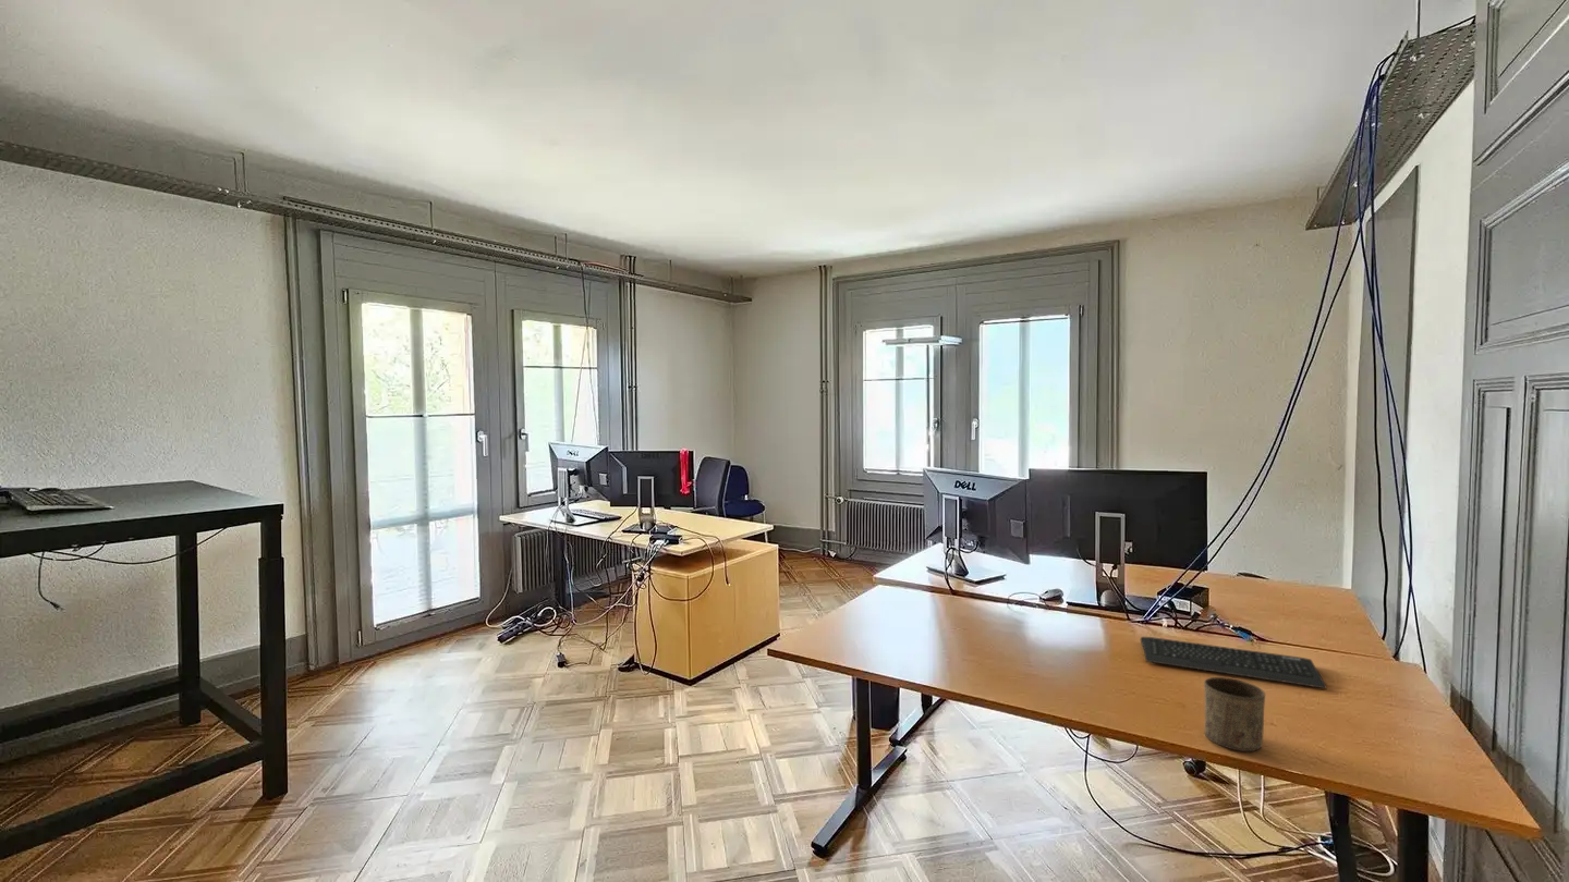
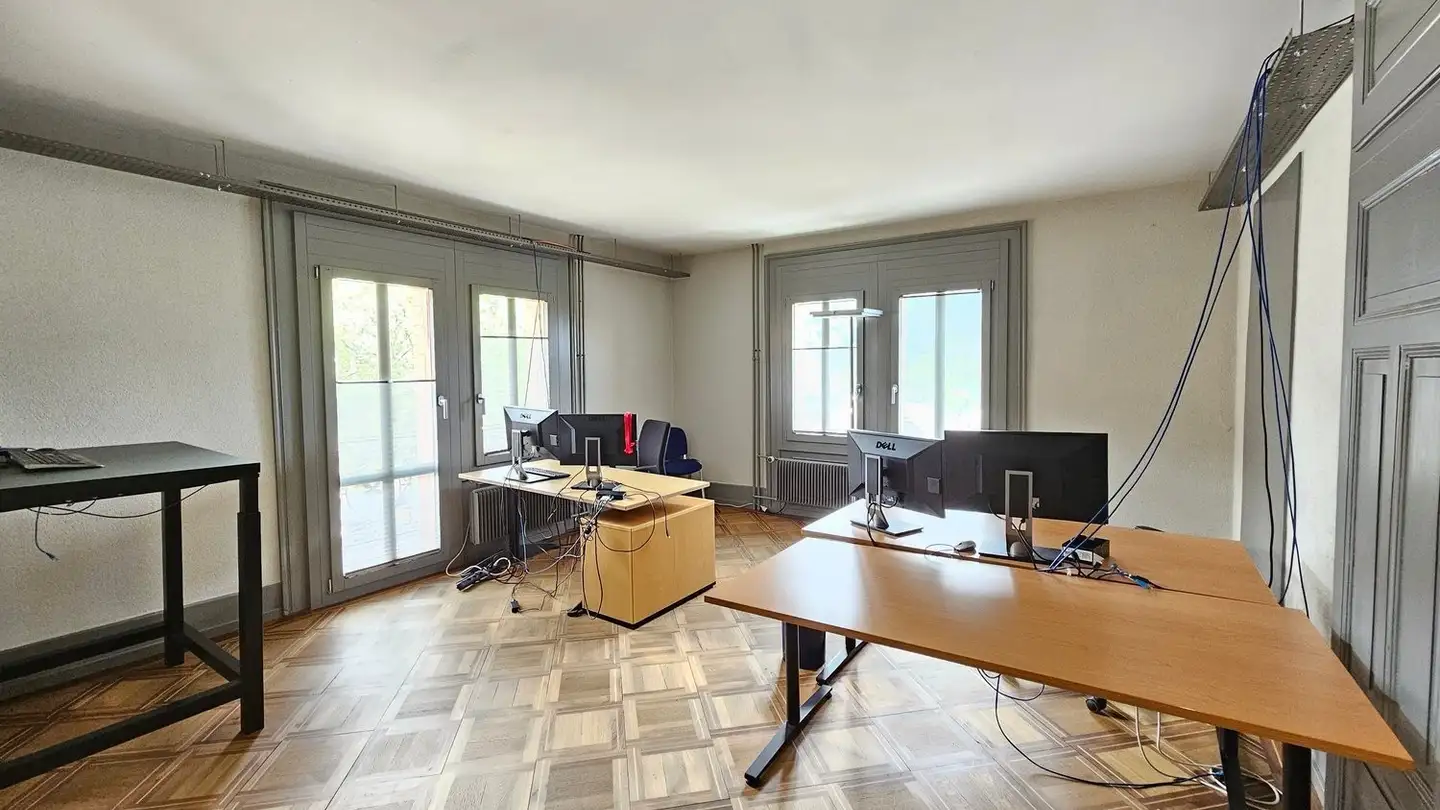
- keyboard (1226, 659)
- cup (1232, 713)
